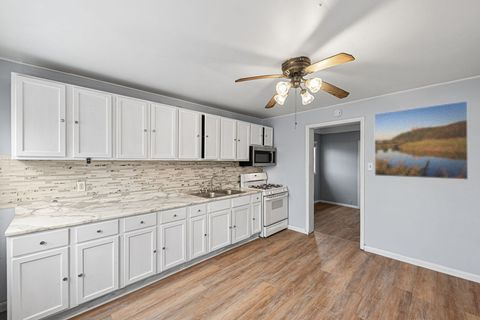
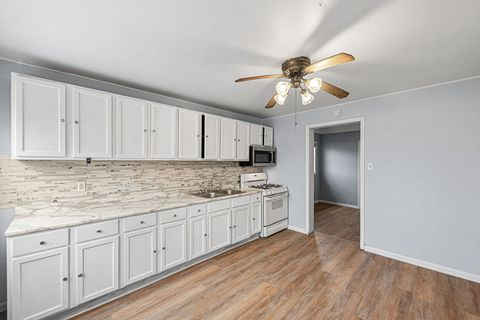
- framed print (415, 142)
